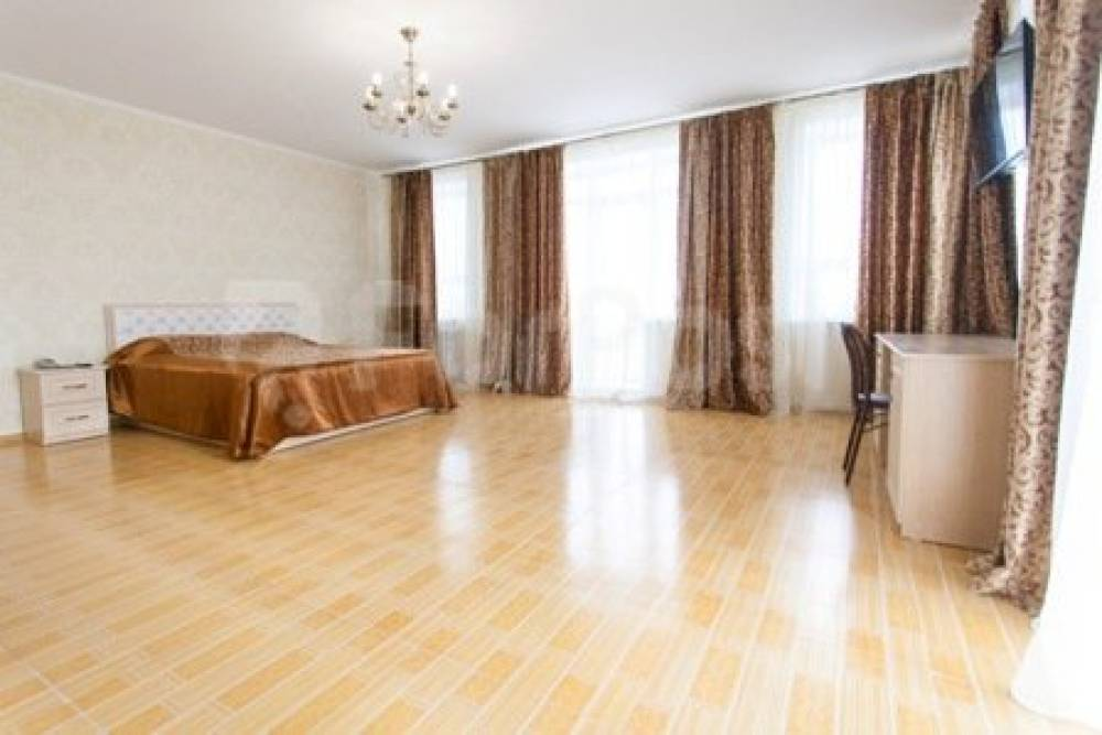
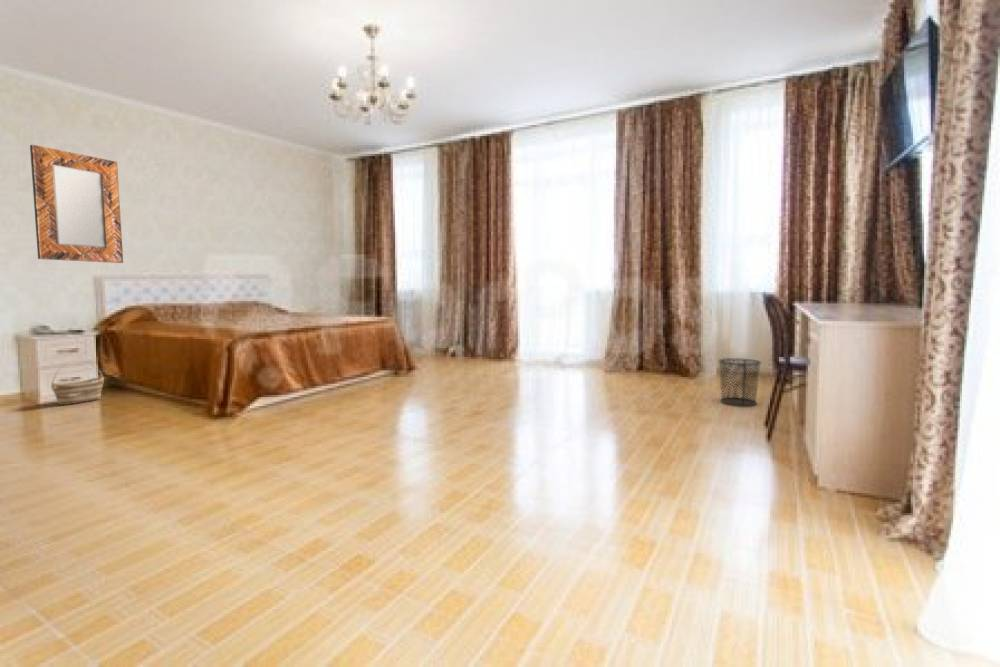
+ home mirror (79, 207)
+ waste bin (739, 381)
+ basket (78, 381)
